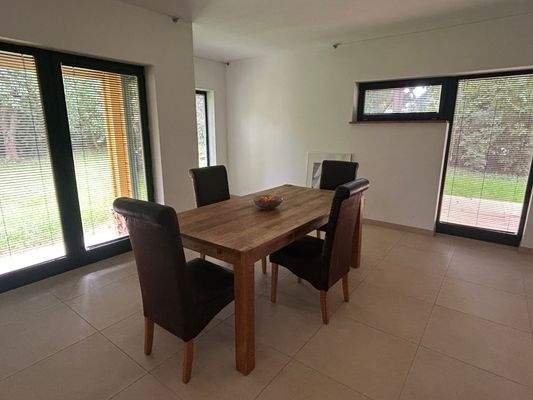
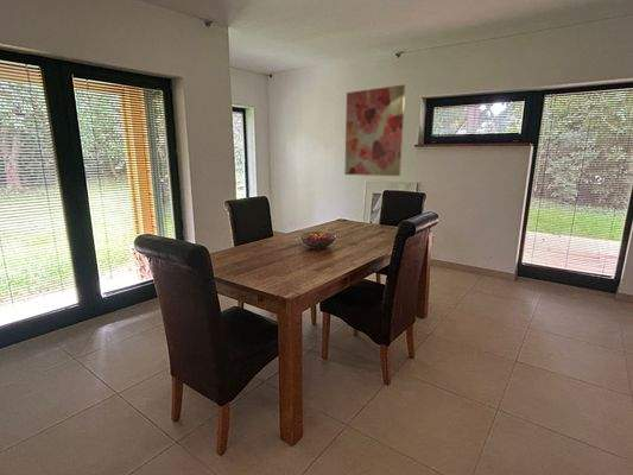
+ wall art (372, 133)
